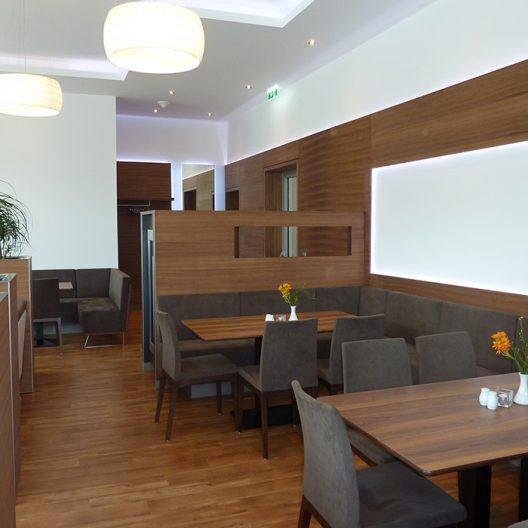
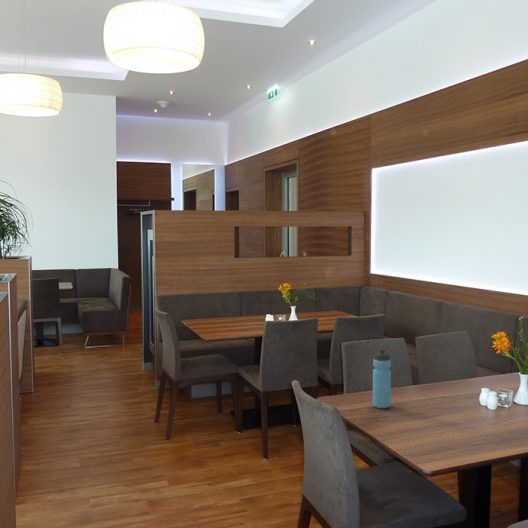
+ water bottle (381, 377)
